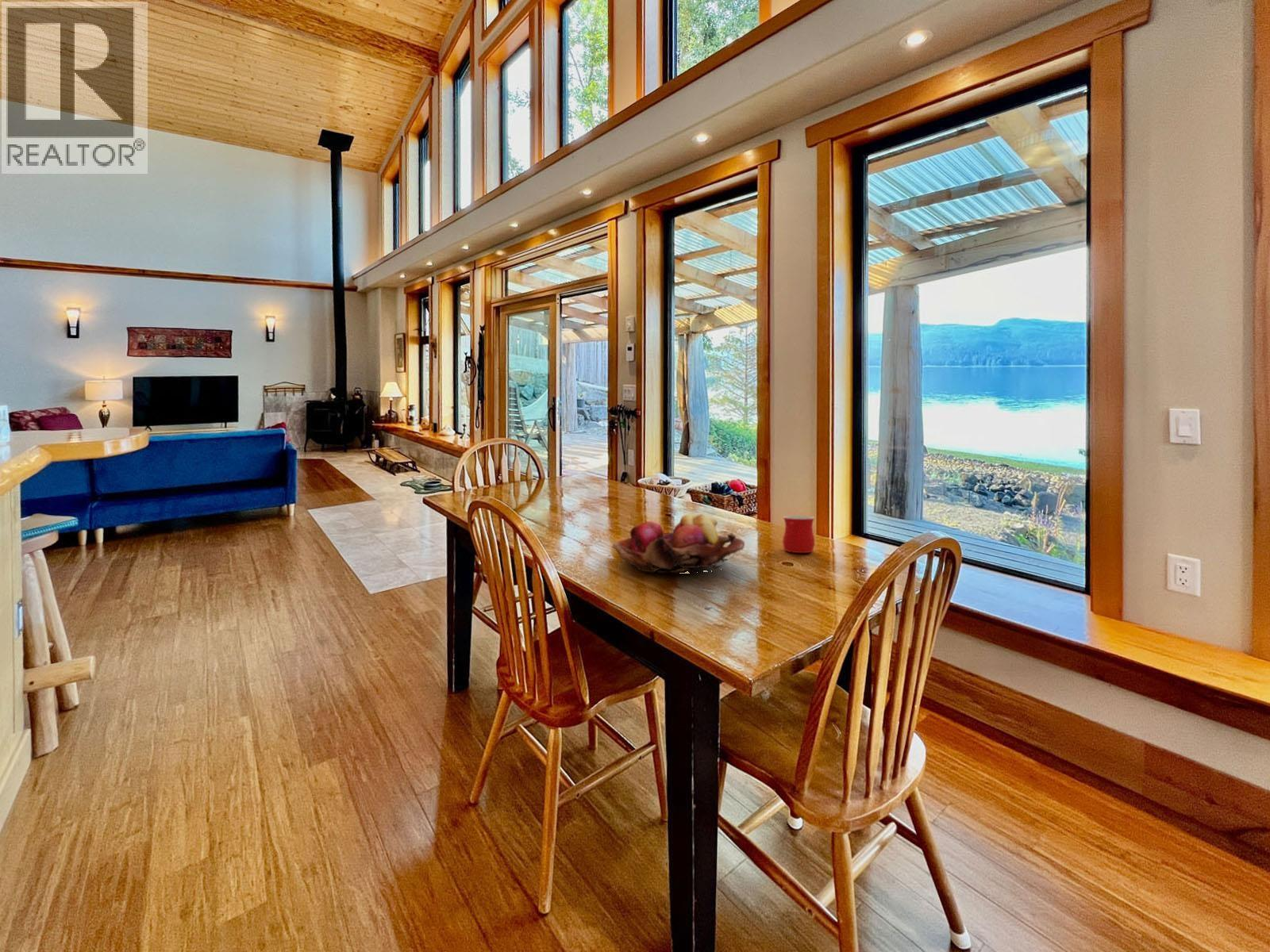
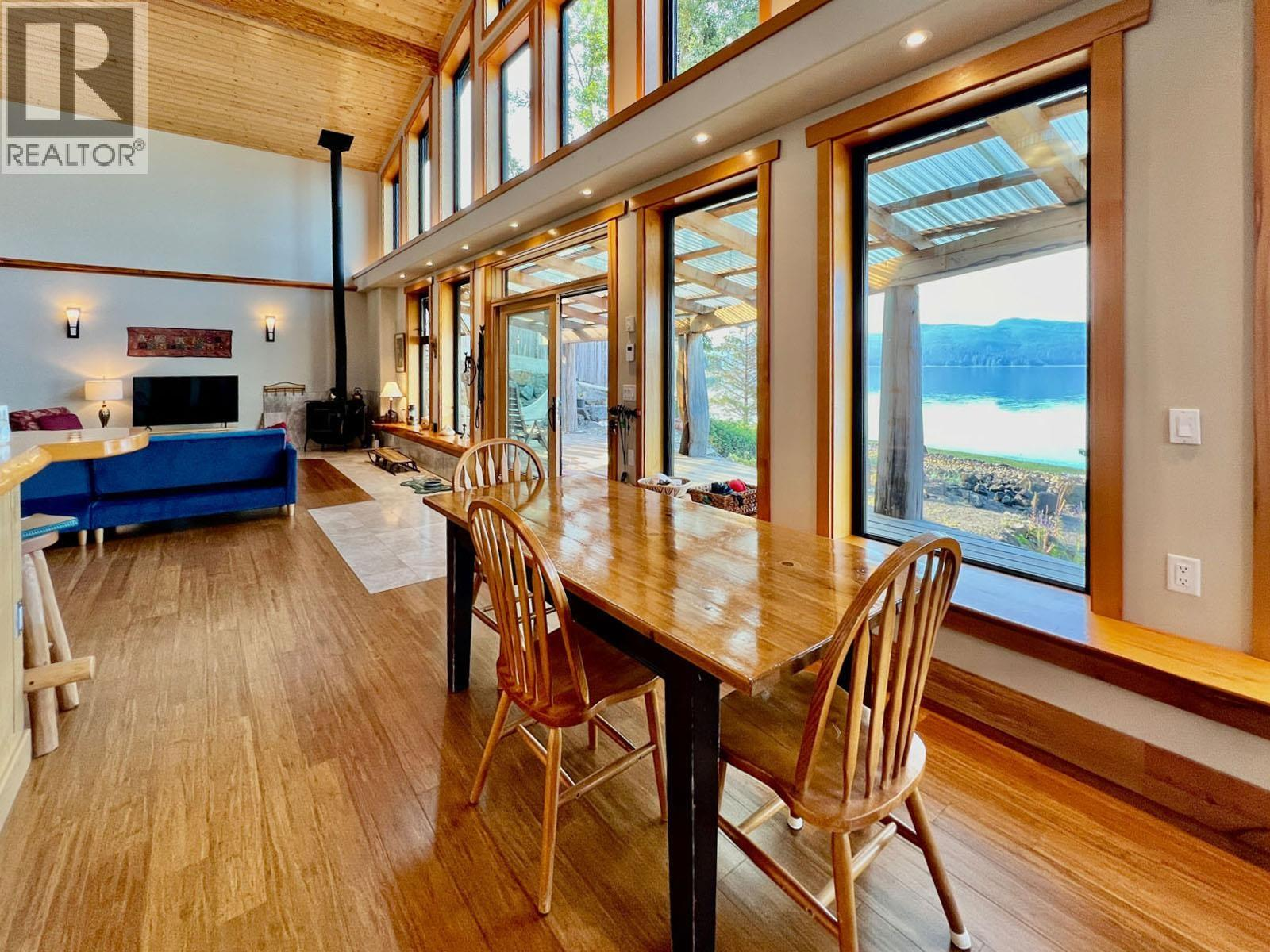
- mug (797, 534)
- fruit basket (681, 541)
